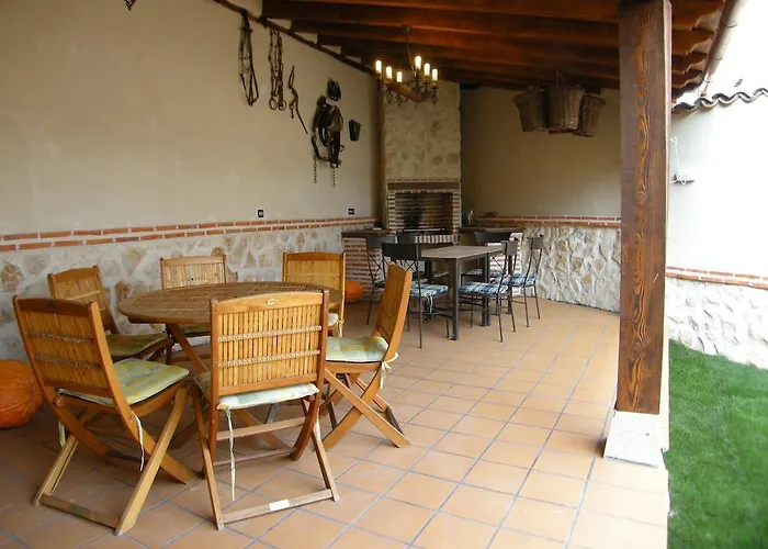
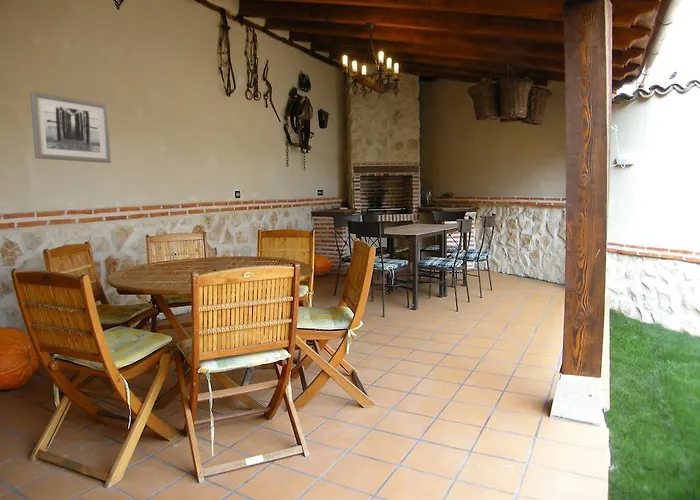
+ wall art (73, 129)
